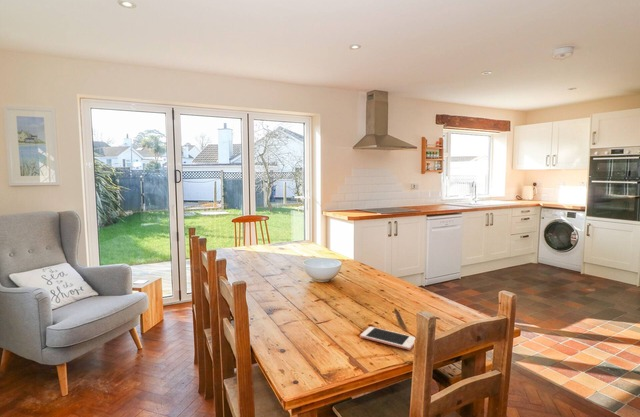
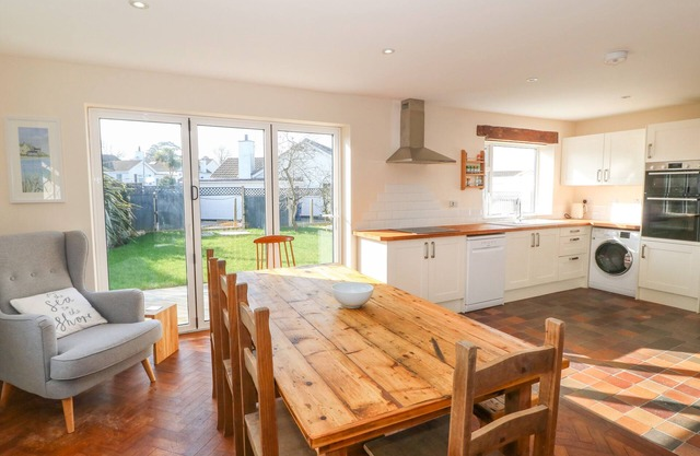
- cell phone (388, 337)
